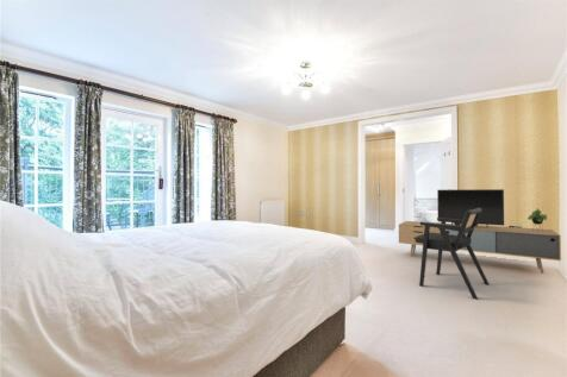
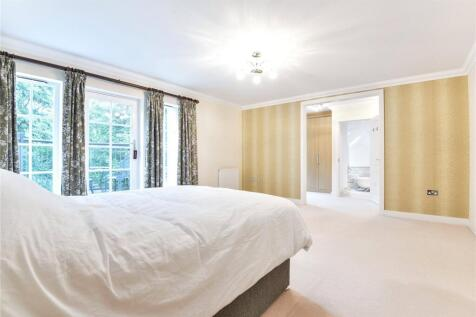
- armchair (454, 246)
- media console (474, 227)
